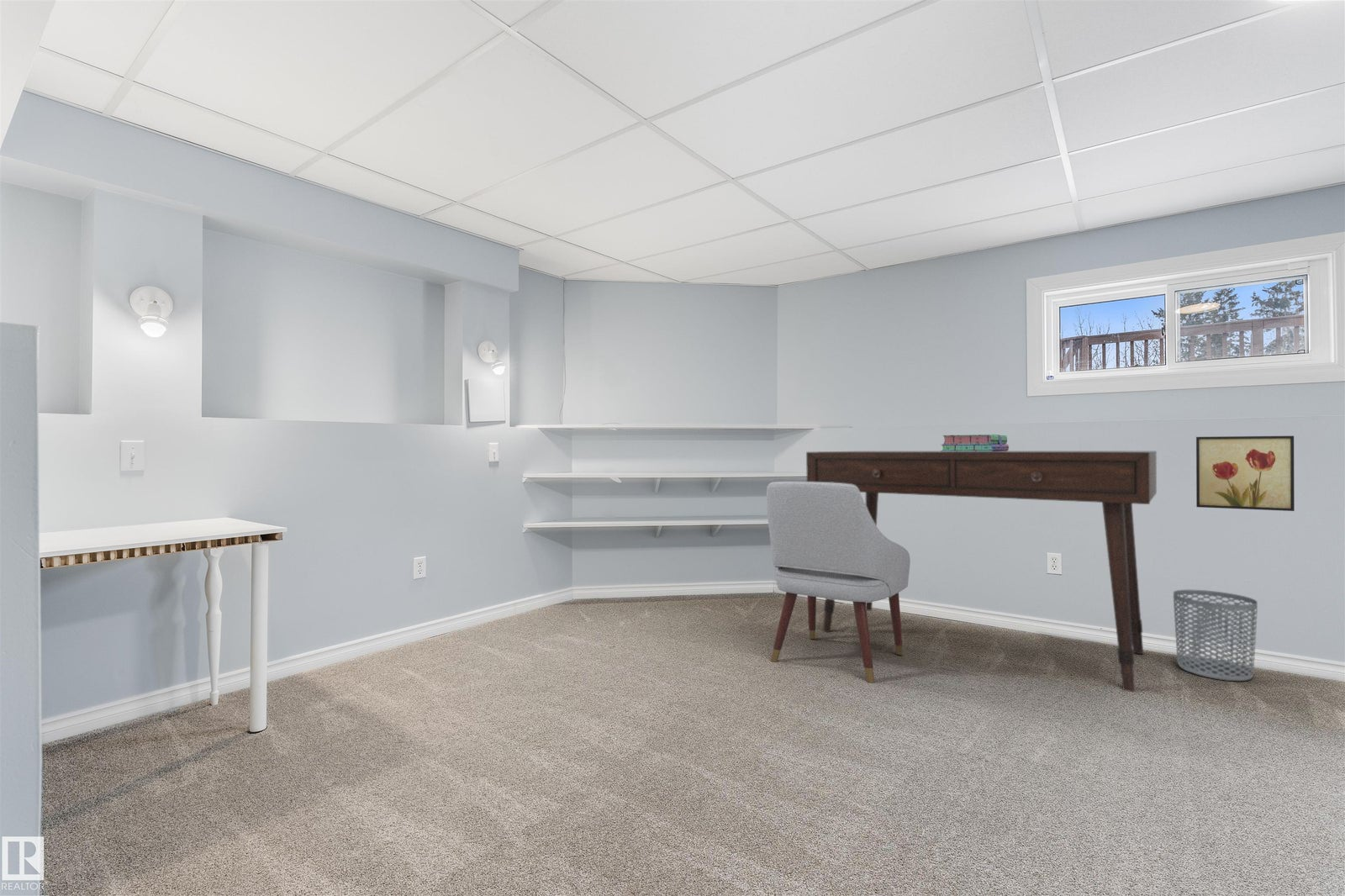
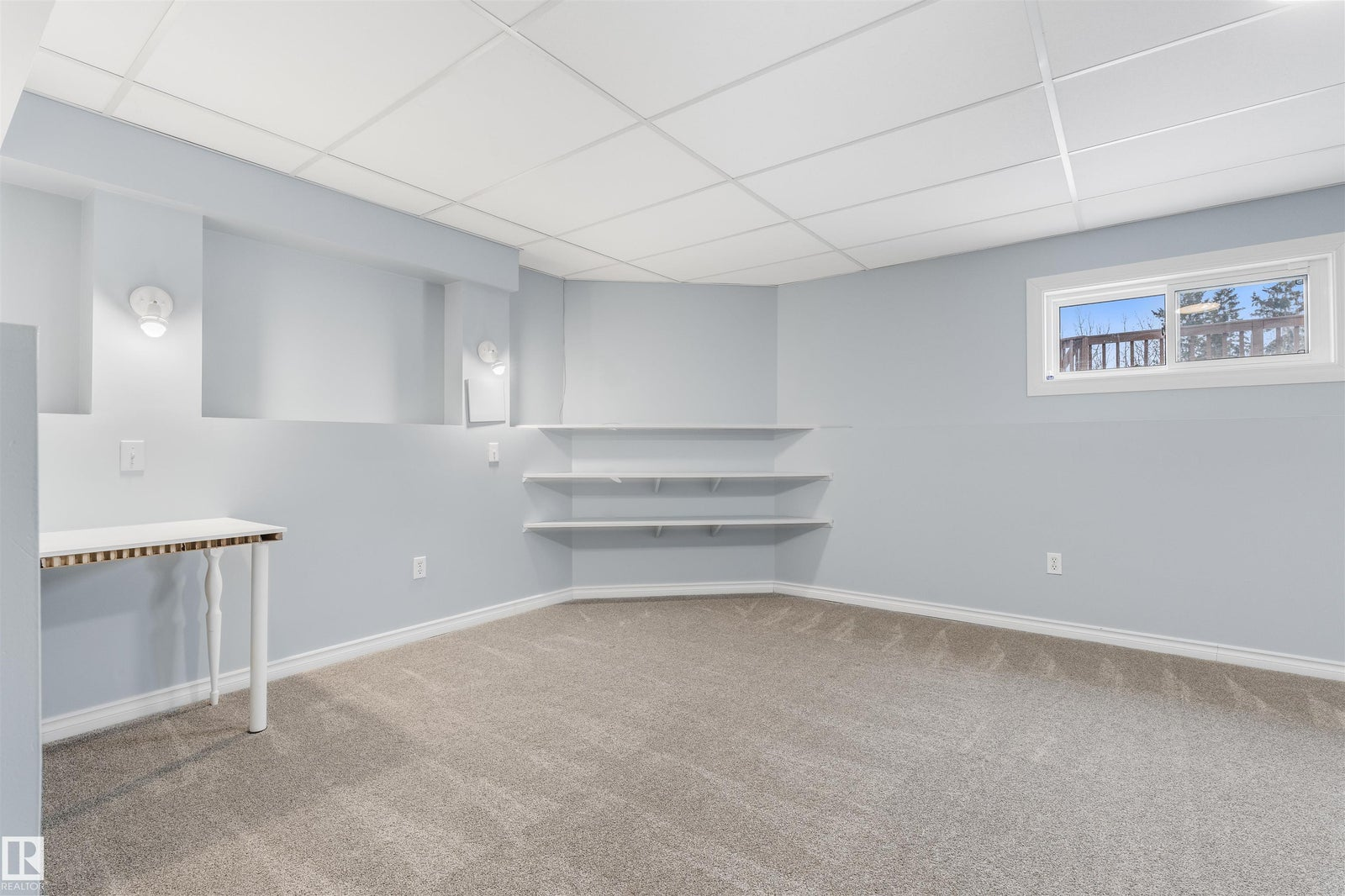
- stack of books (975, 442)
- waste bin (1214, 634)
- wall art (1242, 472)
- desk (977, 497)
- chair (832, 570)
